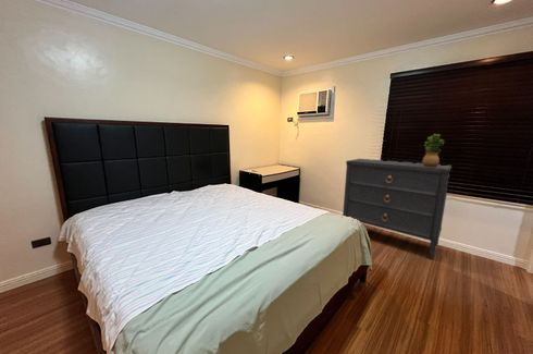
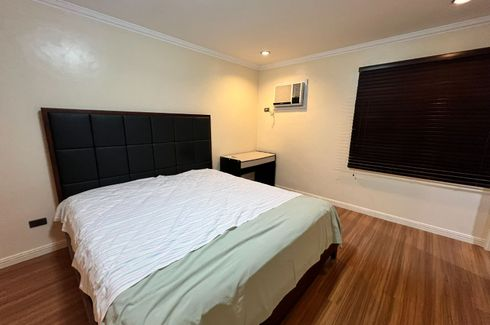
- potted plant (433, 150)
- dresser (391, 202)
